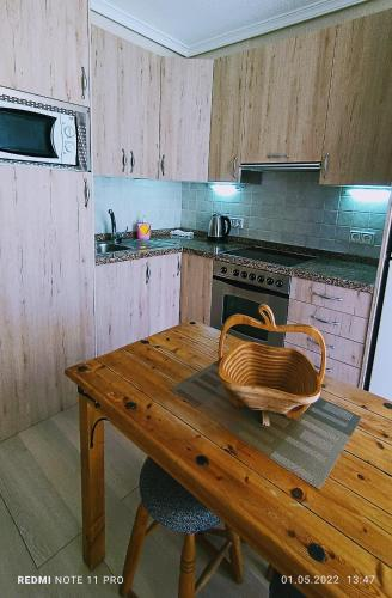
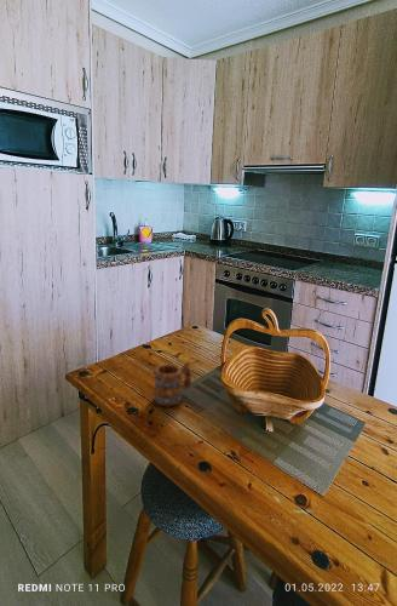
+ mug (172, 382)
